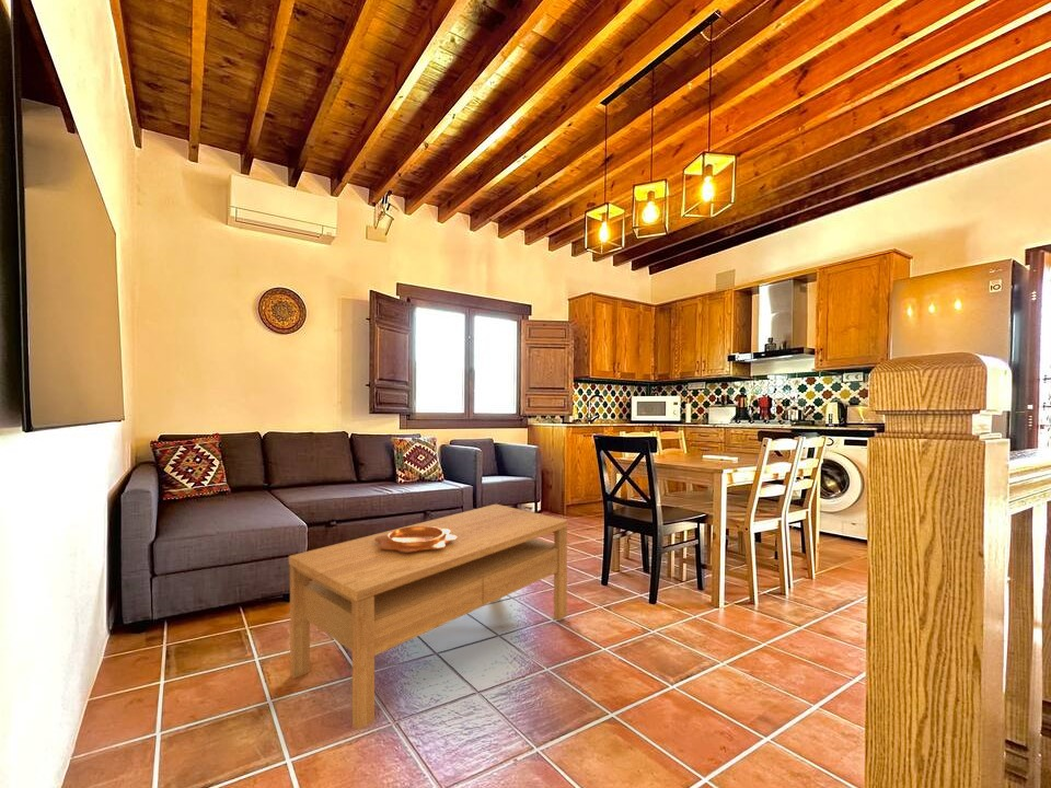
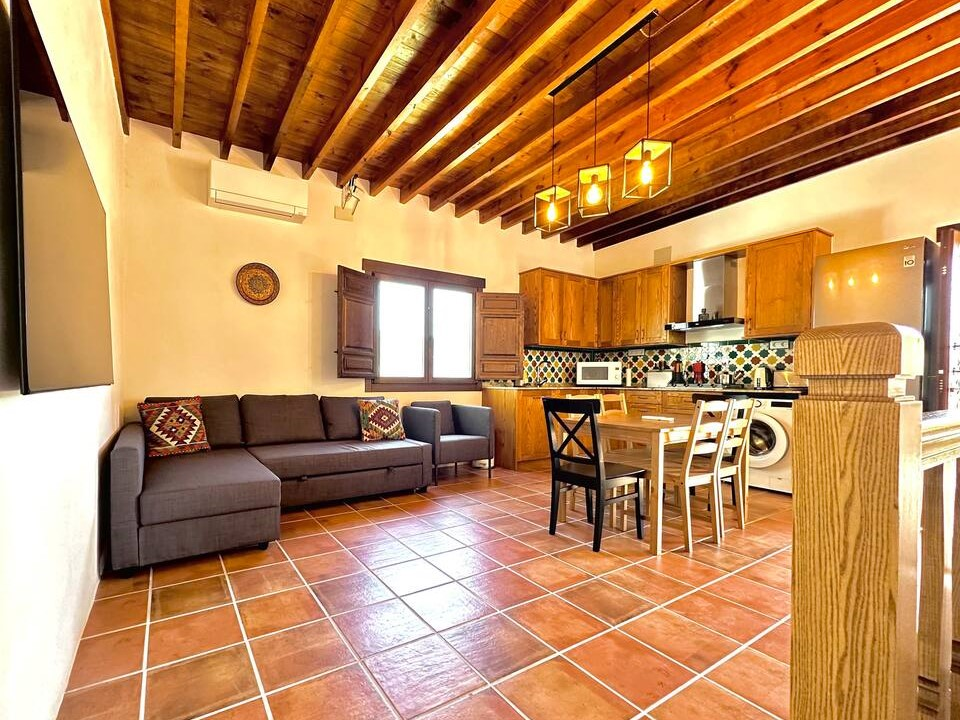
- decorative bowl (416, 537)
- coffee table (444, 589)
